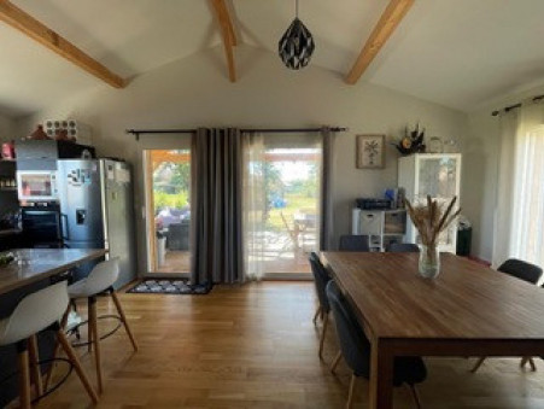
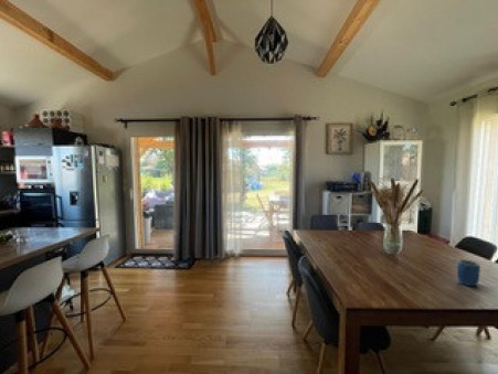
+ mug (466, 273)
